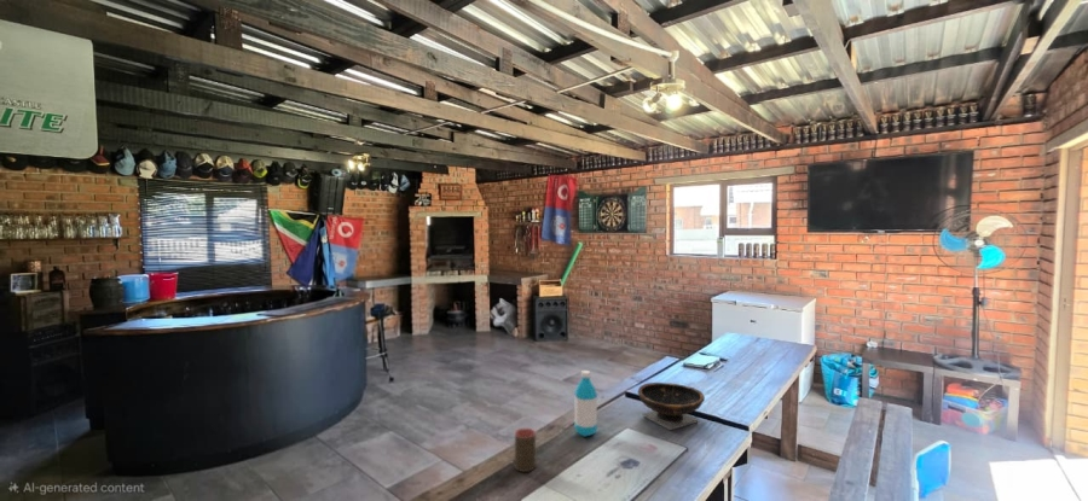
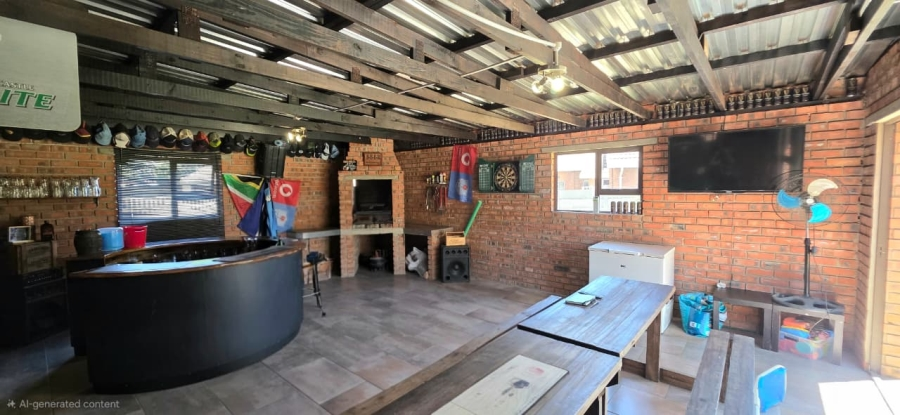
- cup (525, 449)
- water bottle (585, 402)
- bowl (670, 404)
